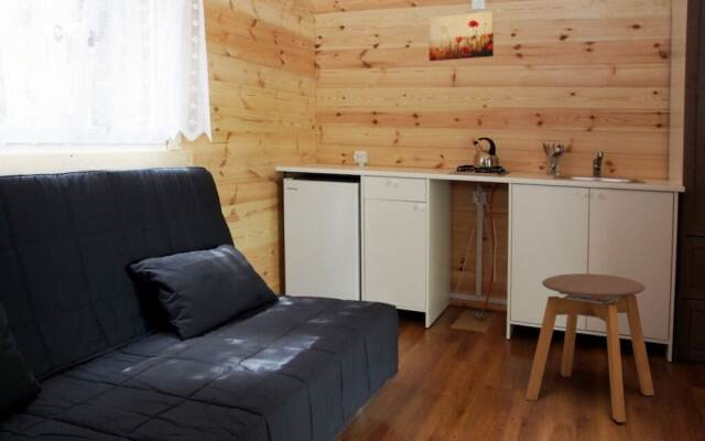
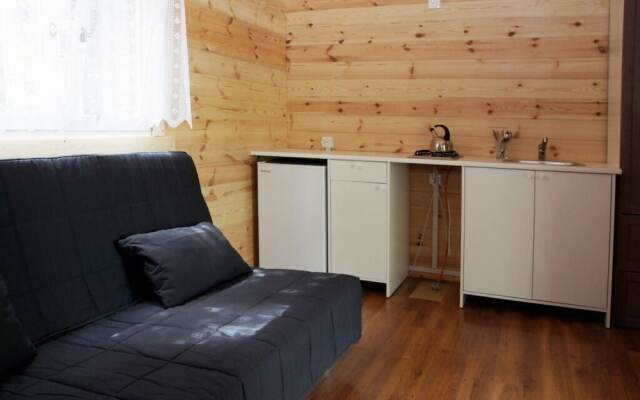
- stool (575, 334)
- wall art (460, 36)
